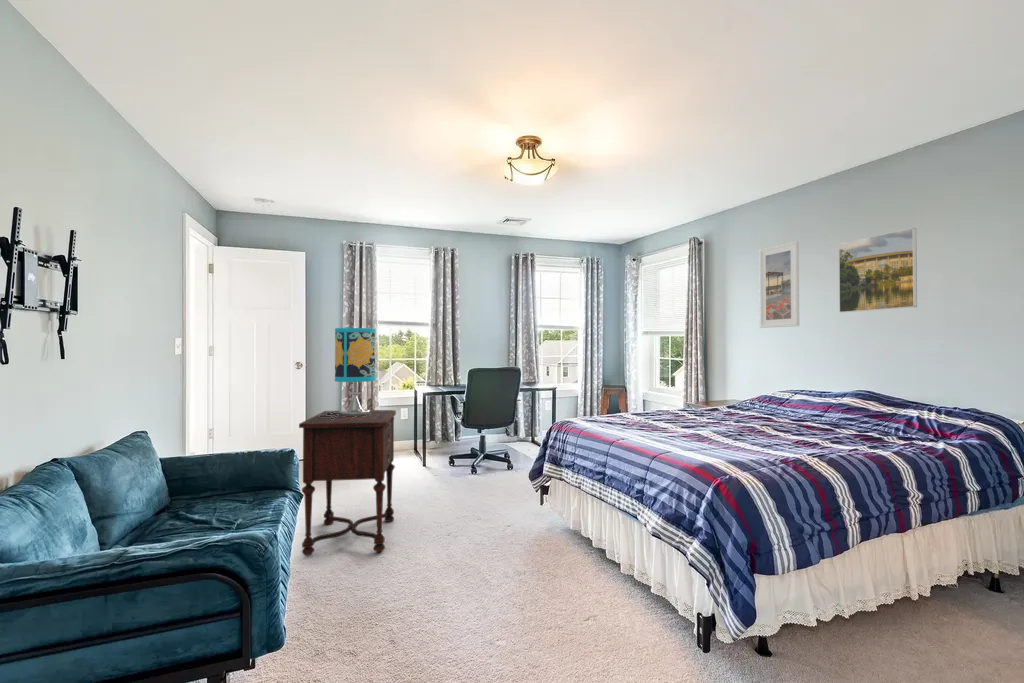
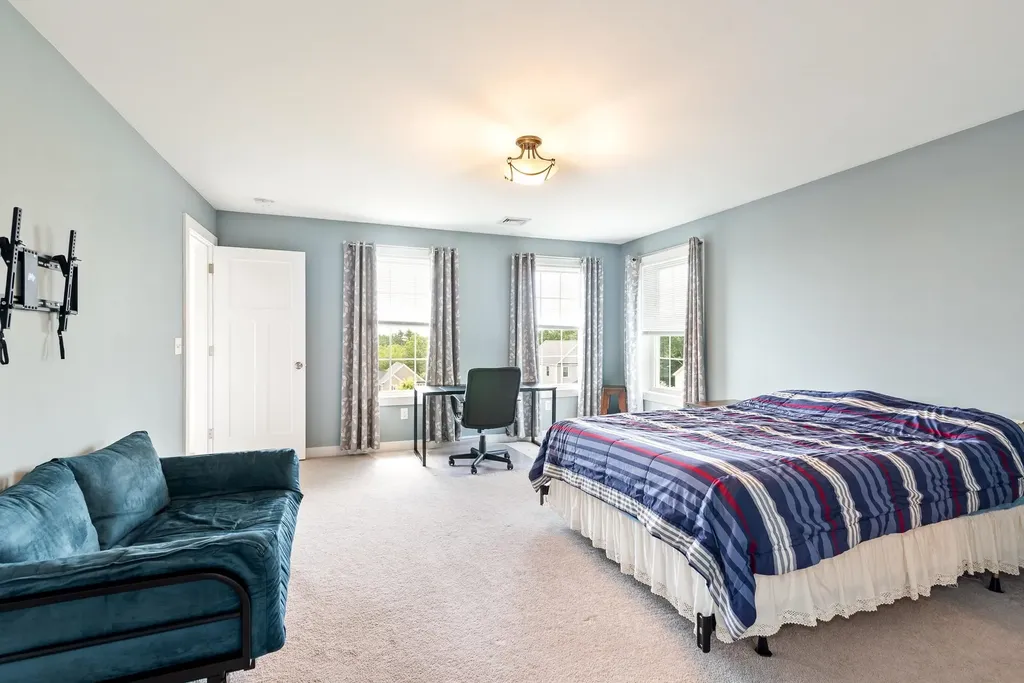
- table lamp (347, 371)
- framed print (778, 286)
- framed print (875, 273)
- side table (352, 476)
